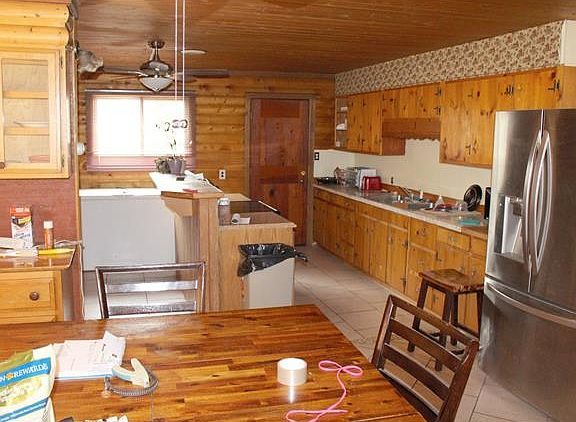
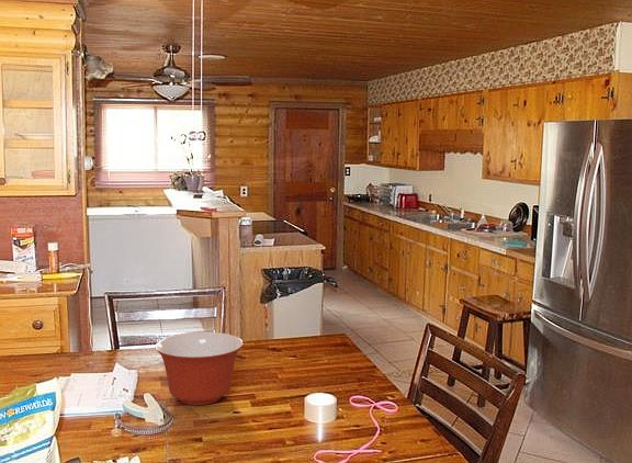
+ mixing bowl (200, 370)
